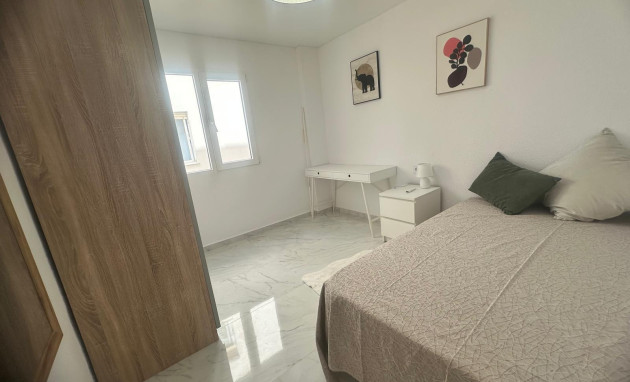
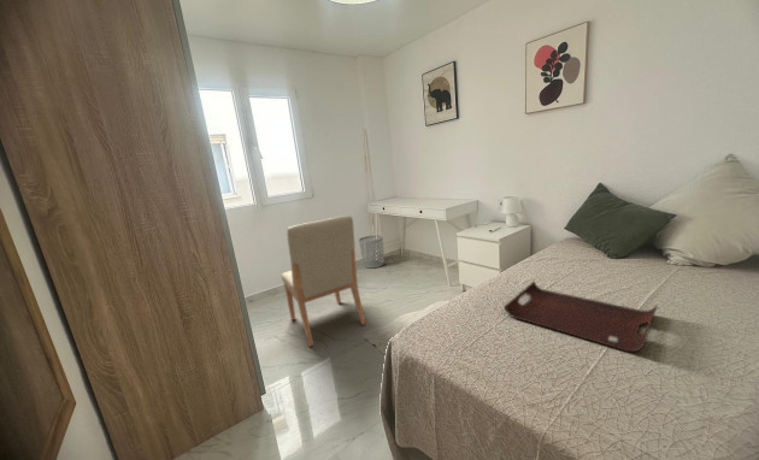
+ chair (318, 271)
+ serving tray (576, 309)
+ waste bin (372, 250)
